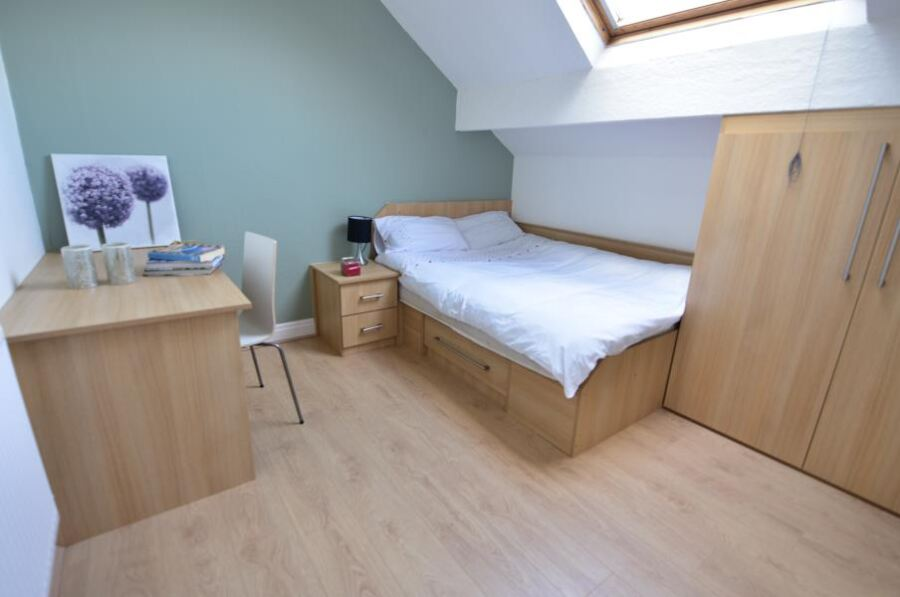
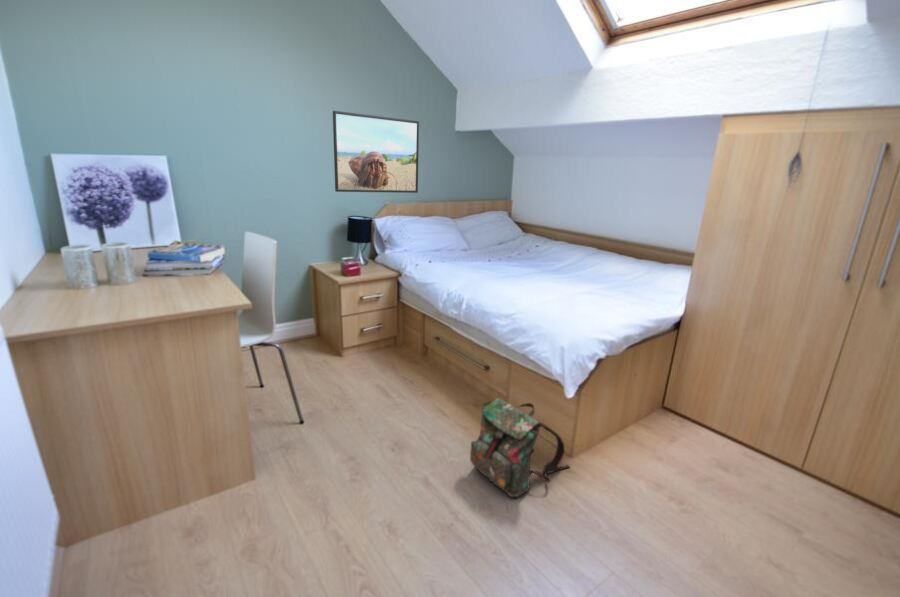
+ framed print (378, 155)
+ backpack (523, 441)
